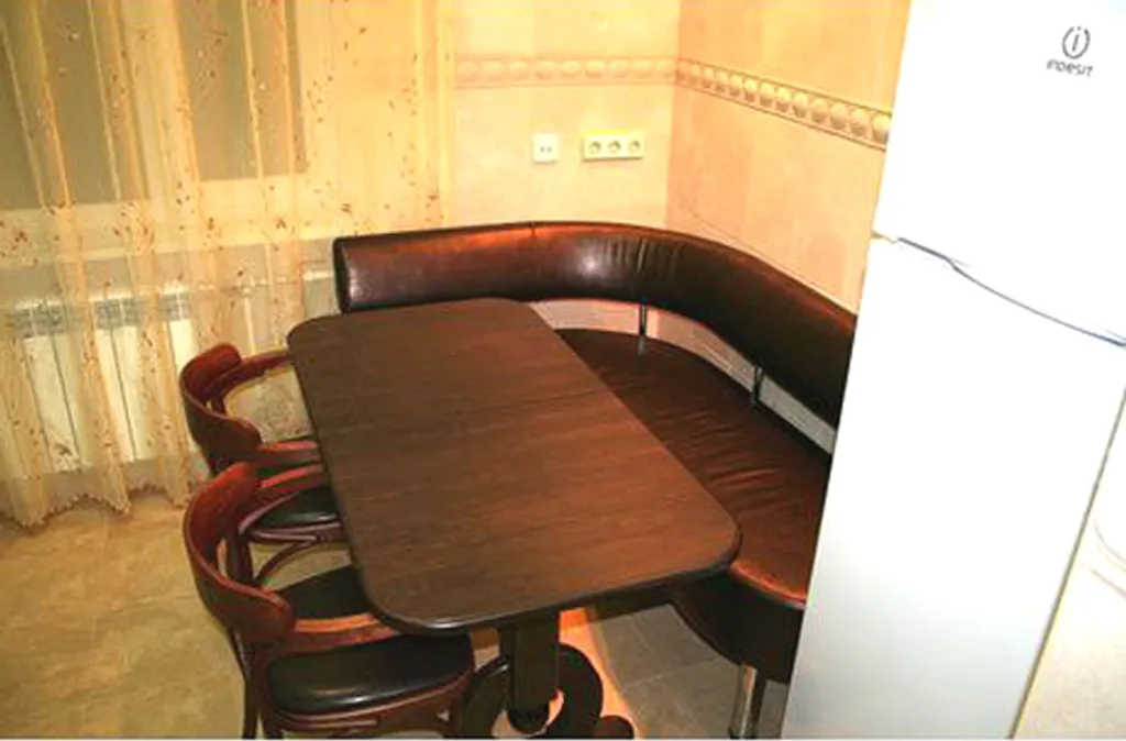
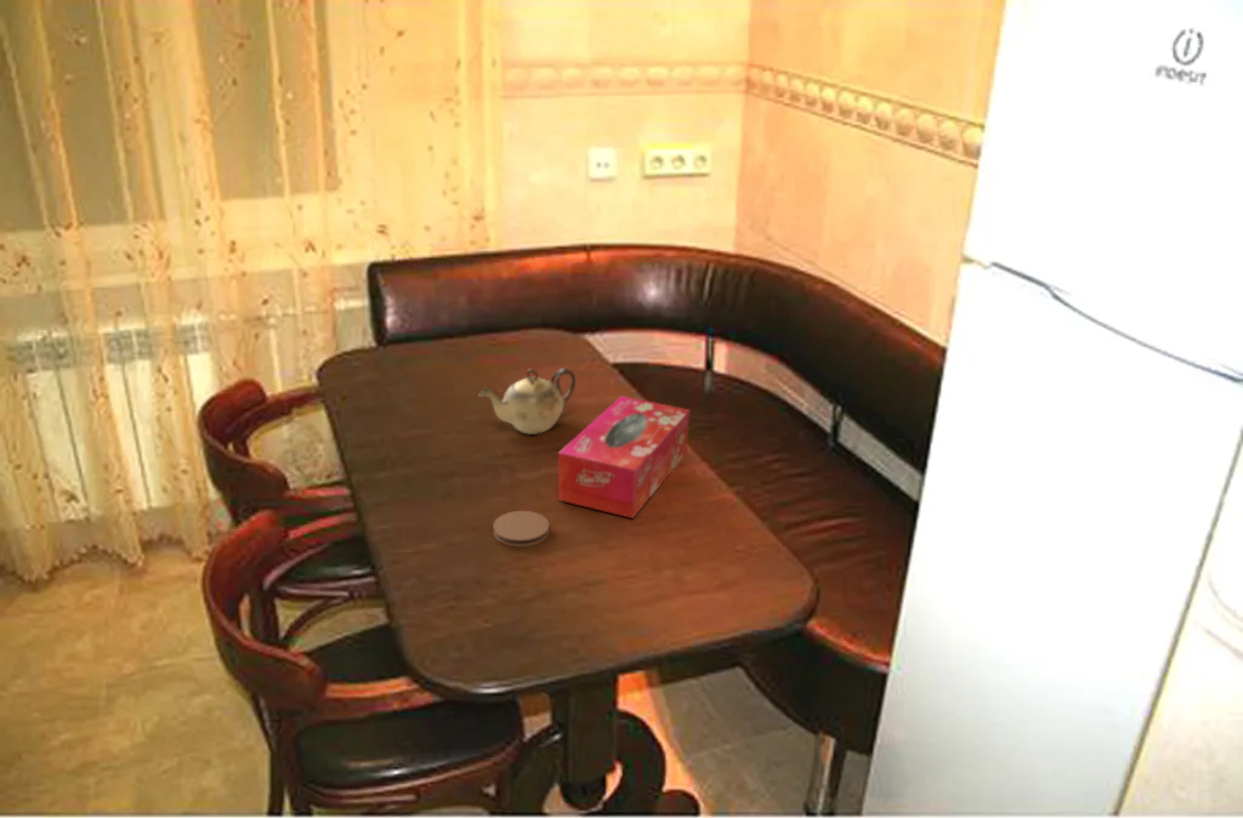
+ teapot (528, 399)
+ coaster (521, 528)
+ tissue box (626, 453)
